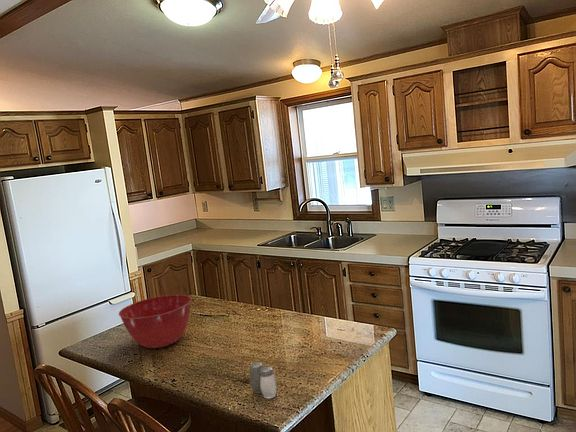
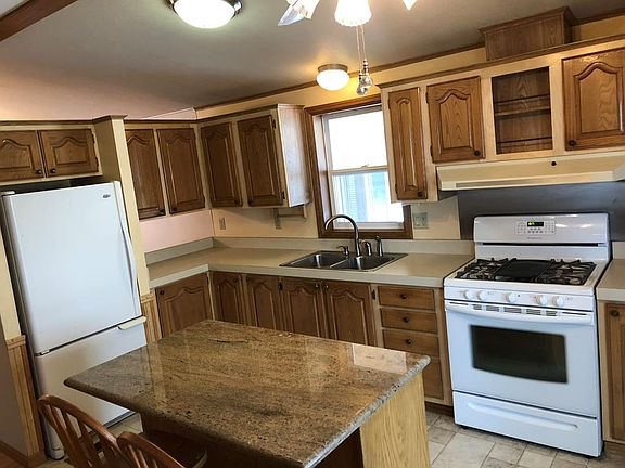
- salt and pepper shaker (262, 379)
- mixing bowl (158, 323)
